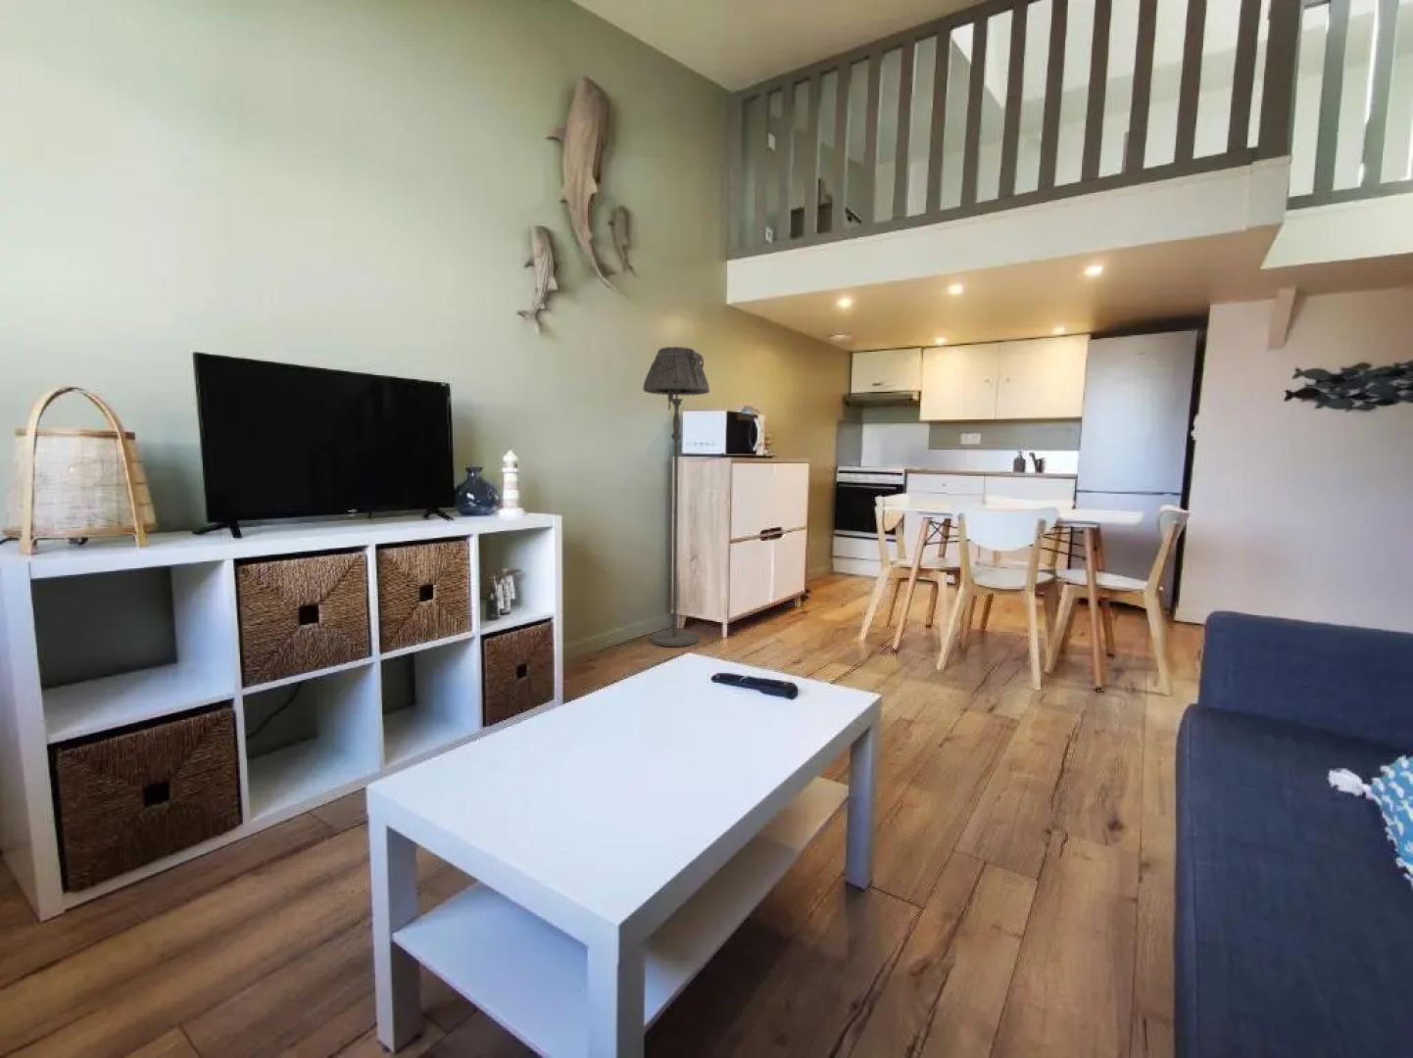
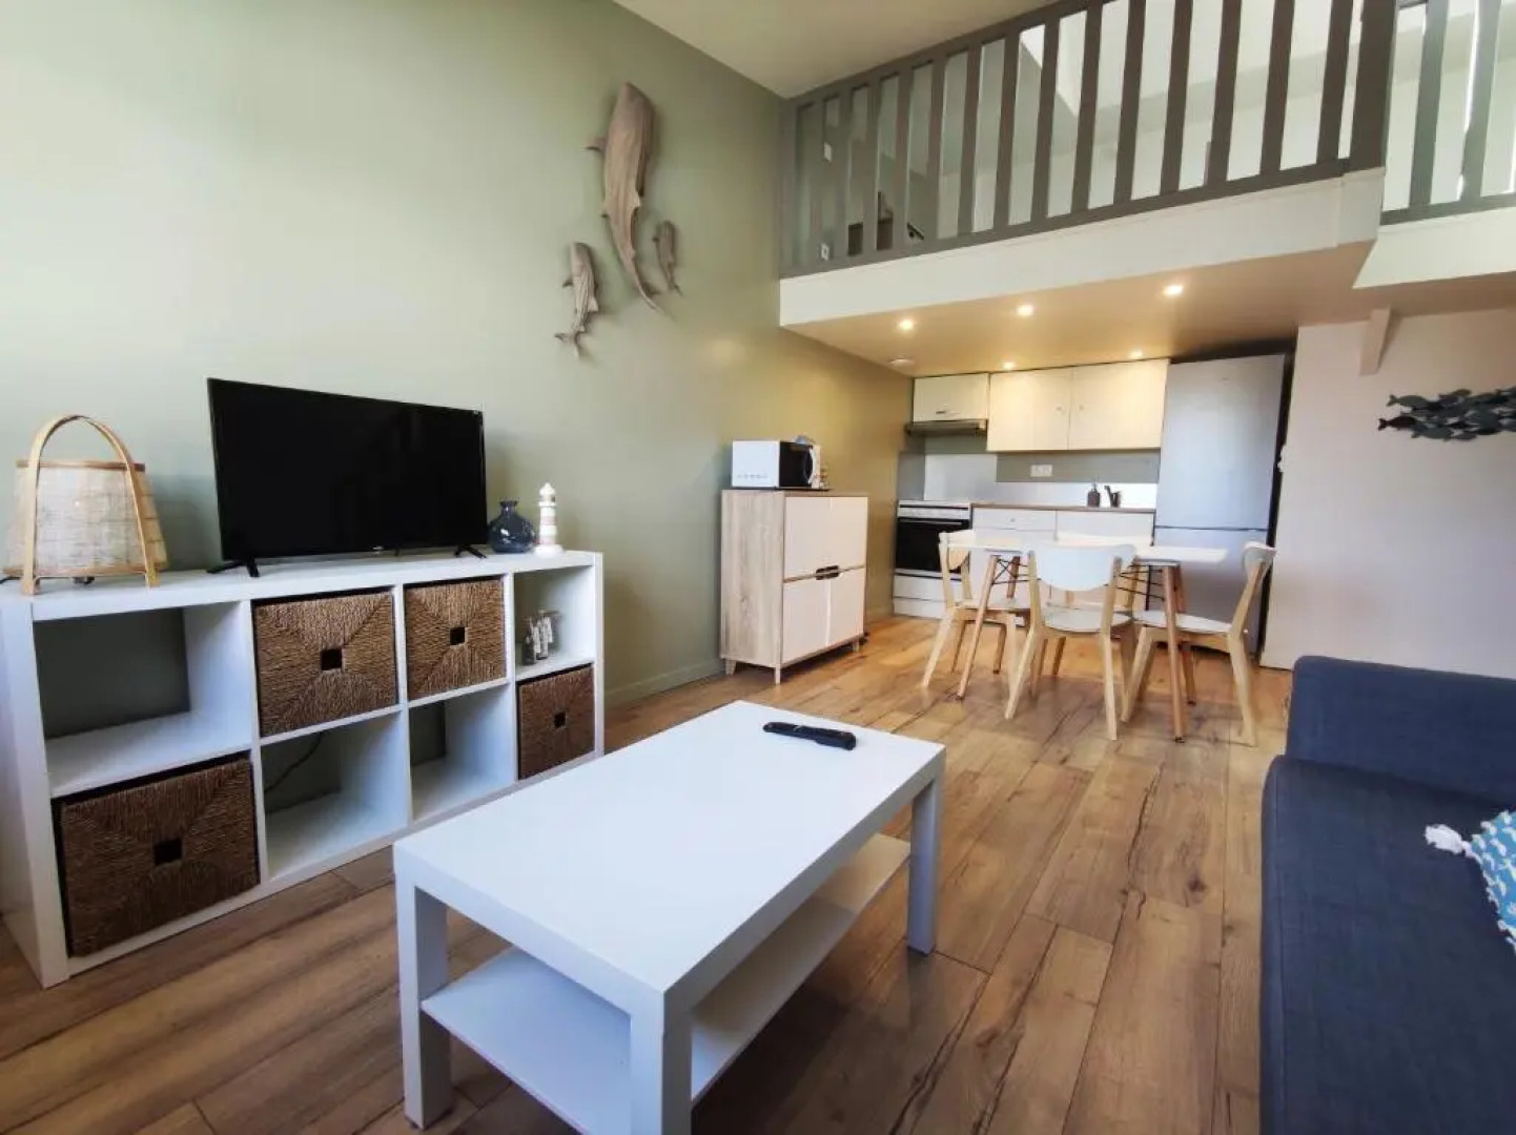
- floor lamp (675, 498)
